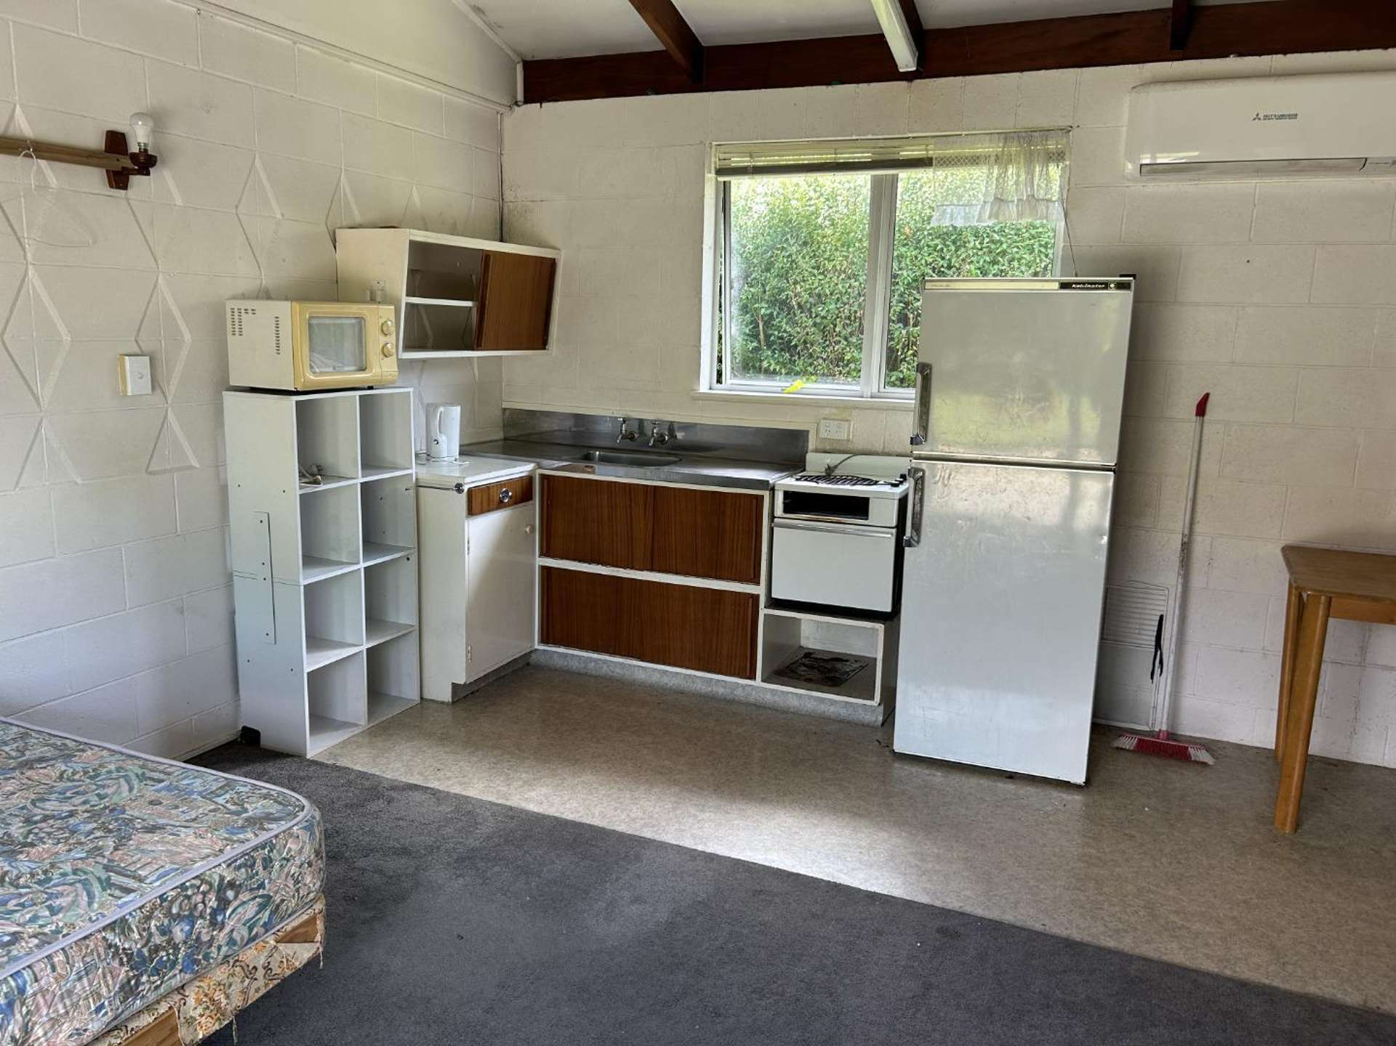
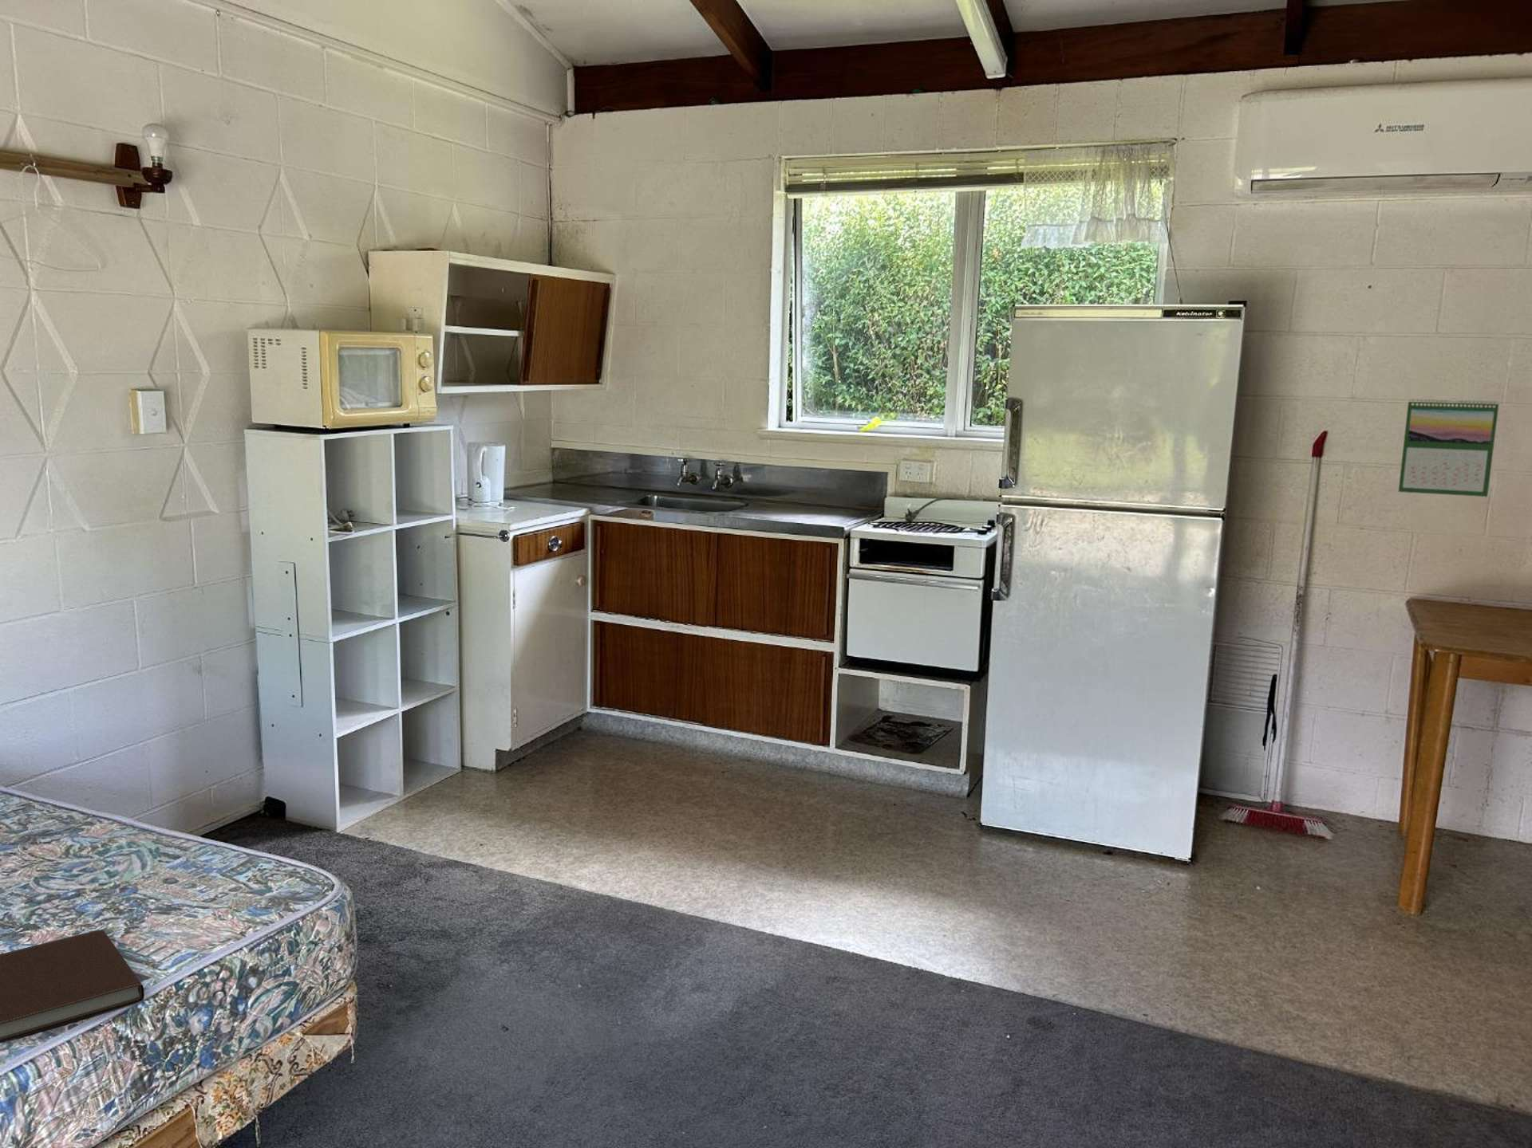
+ notebook (53, 982)
+ calendar (1448, 446)
